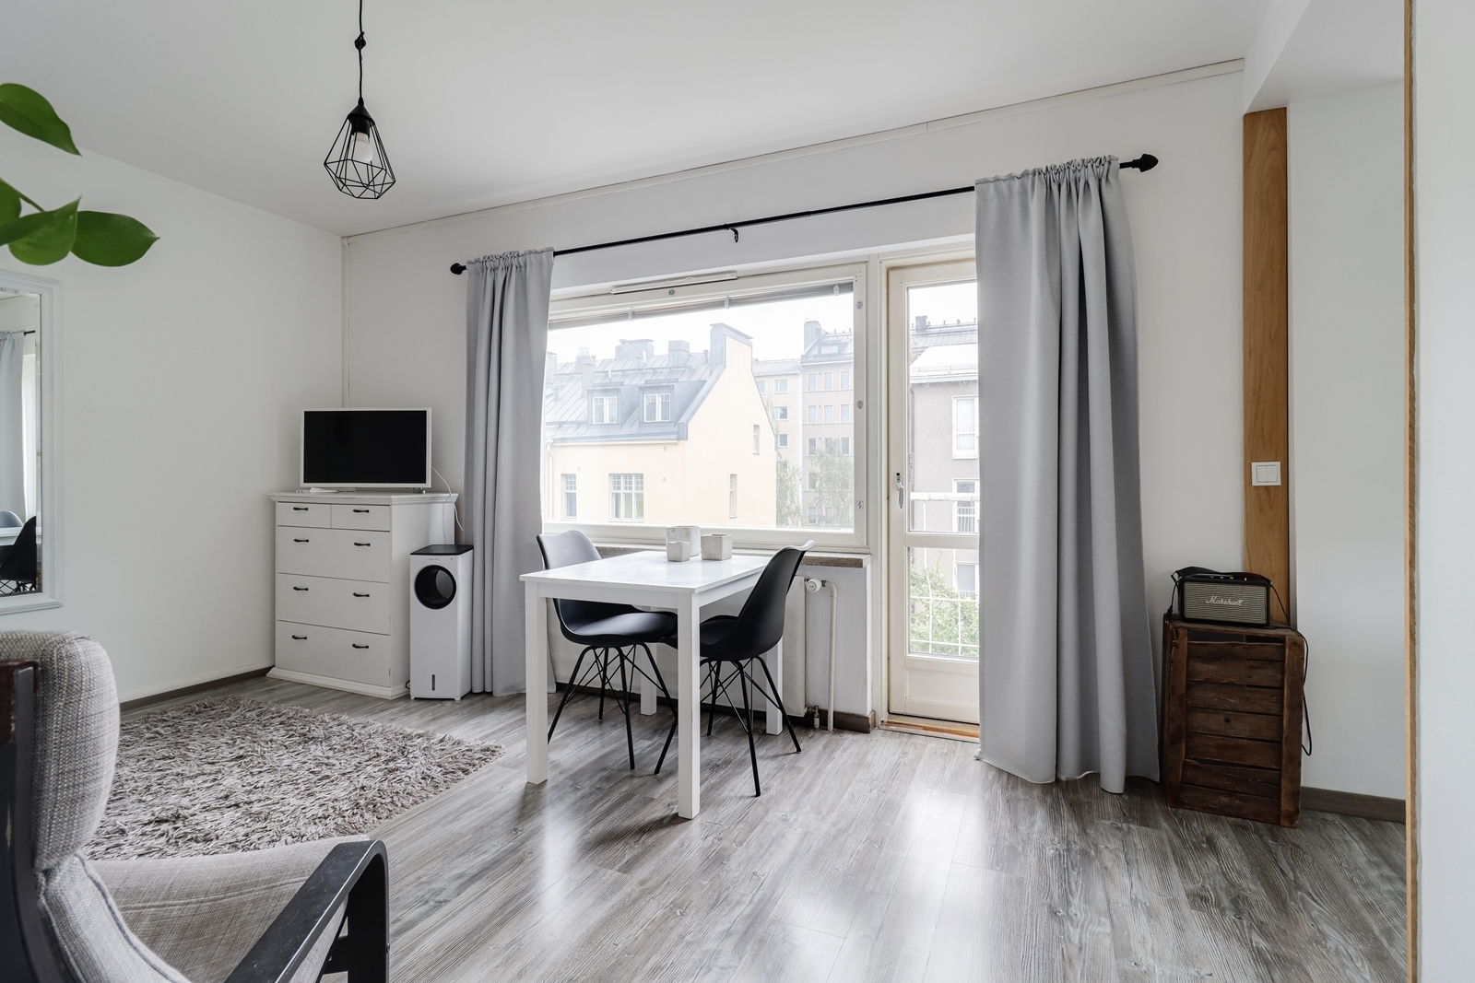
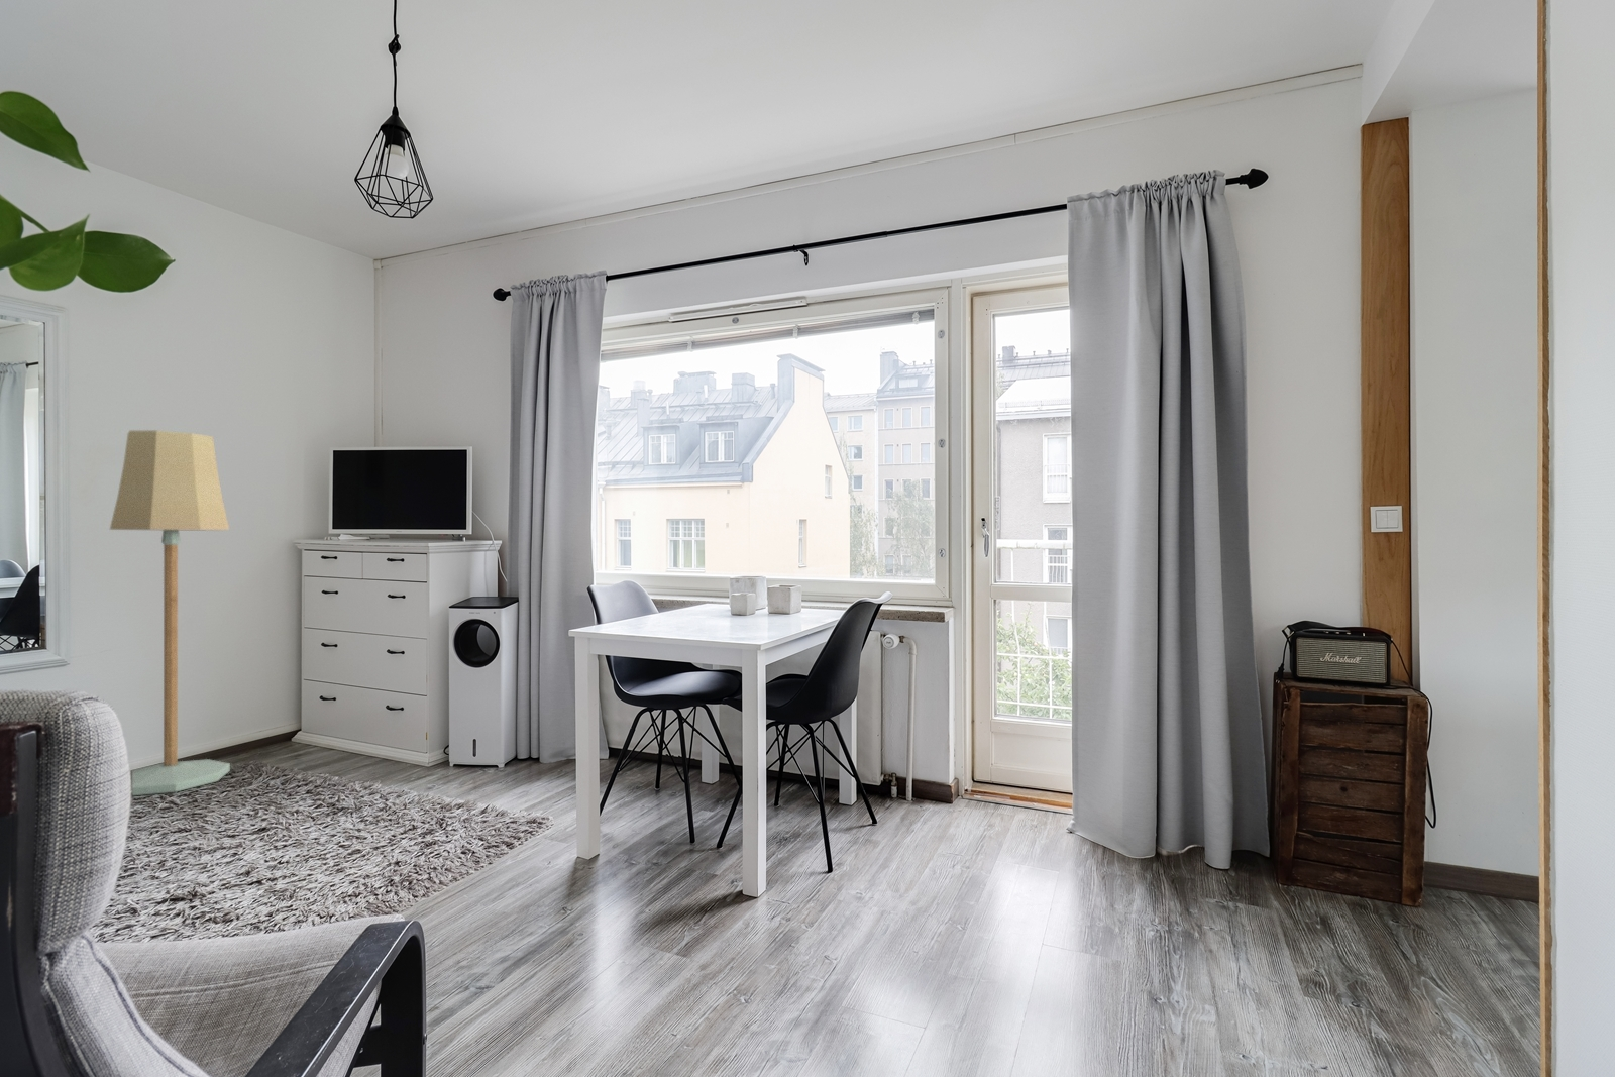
+ floor lamp (171, 608)
